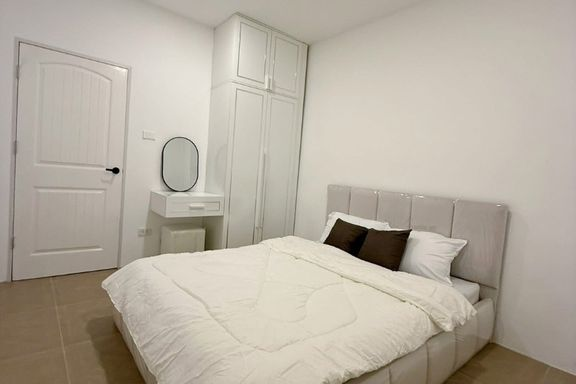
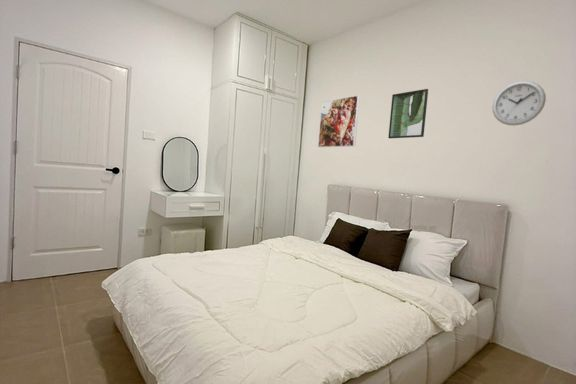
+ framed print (407, 114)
+ wall clock (517, 103)
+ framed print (337, 123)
